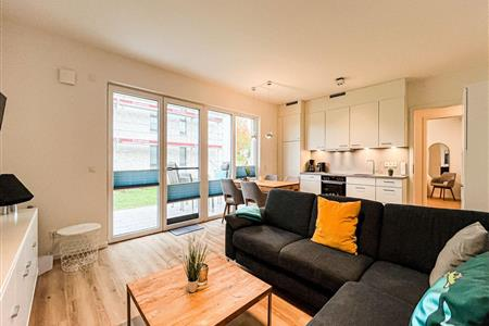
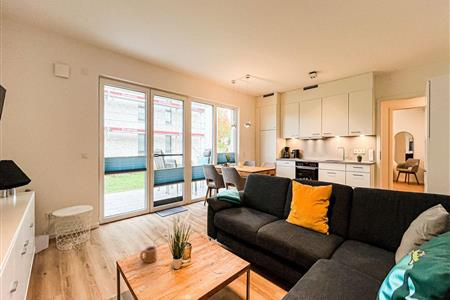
+ mug (148, 254)
